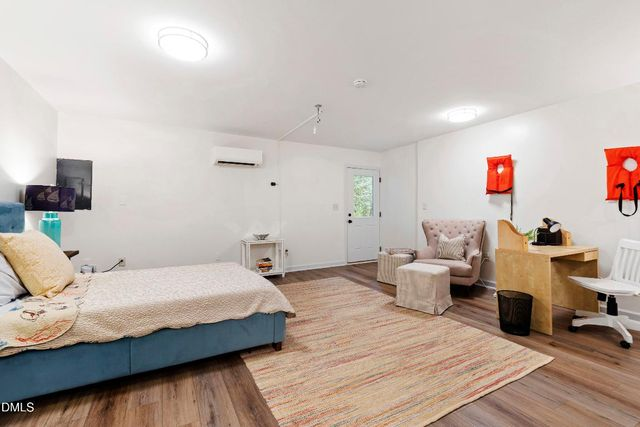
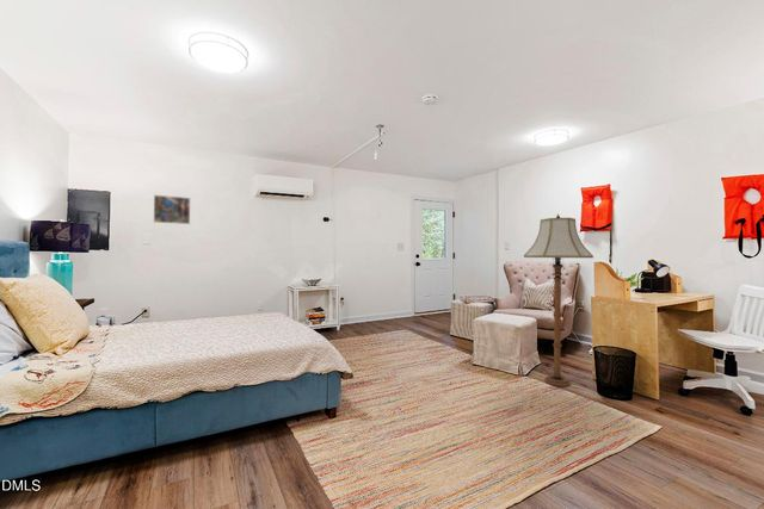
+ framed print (172, 210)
+ floor lamp (556, 297)
